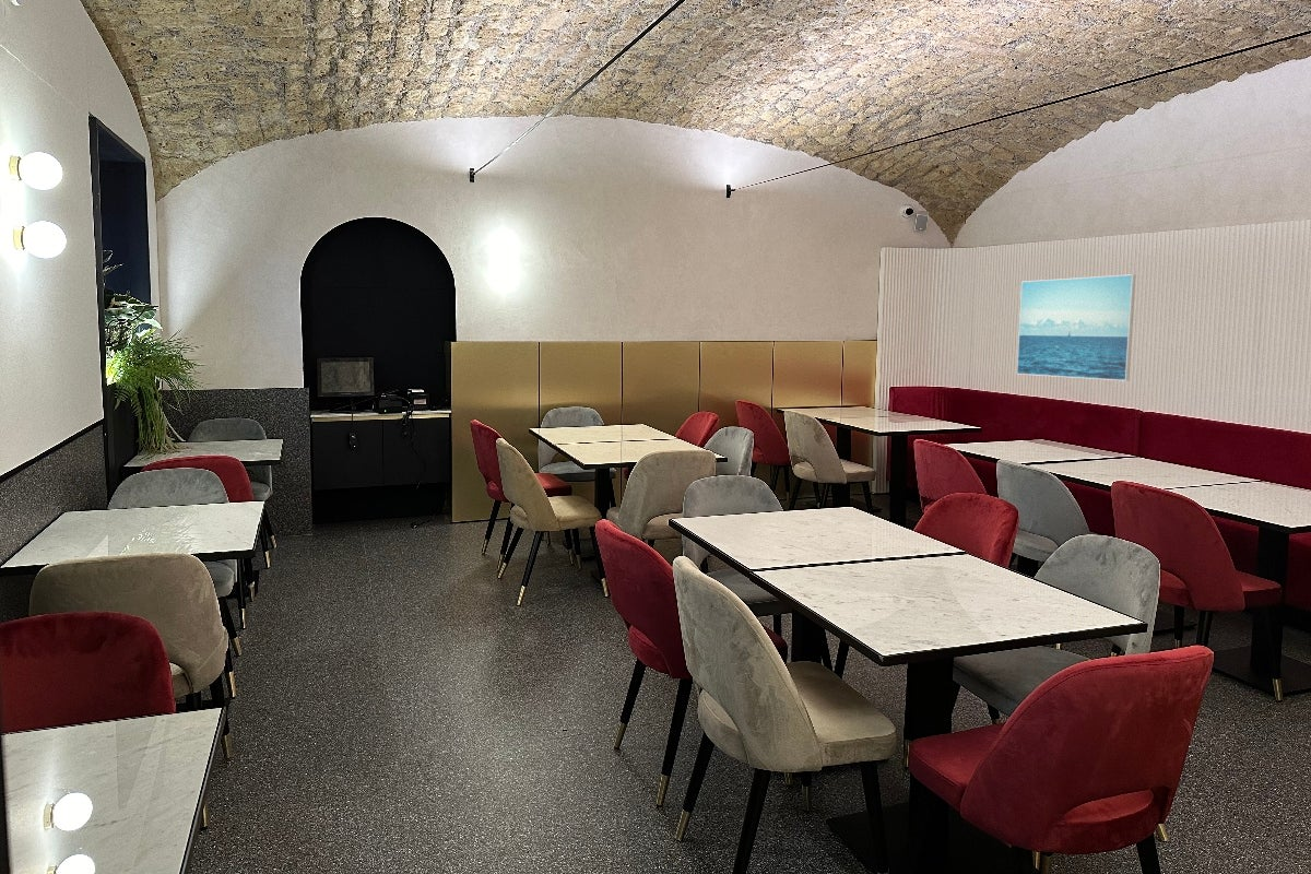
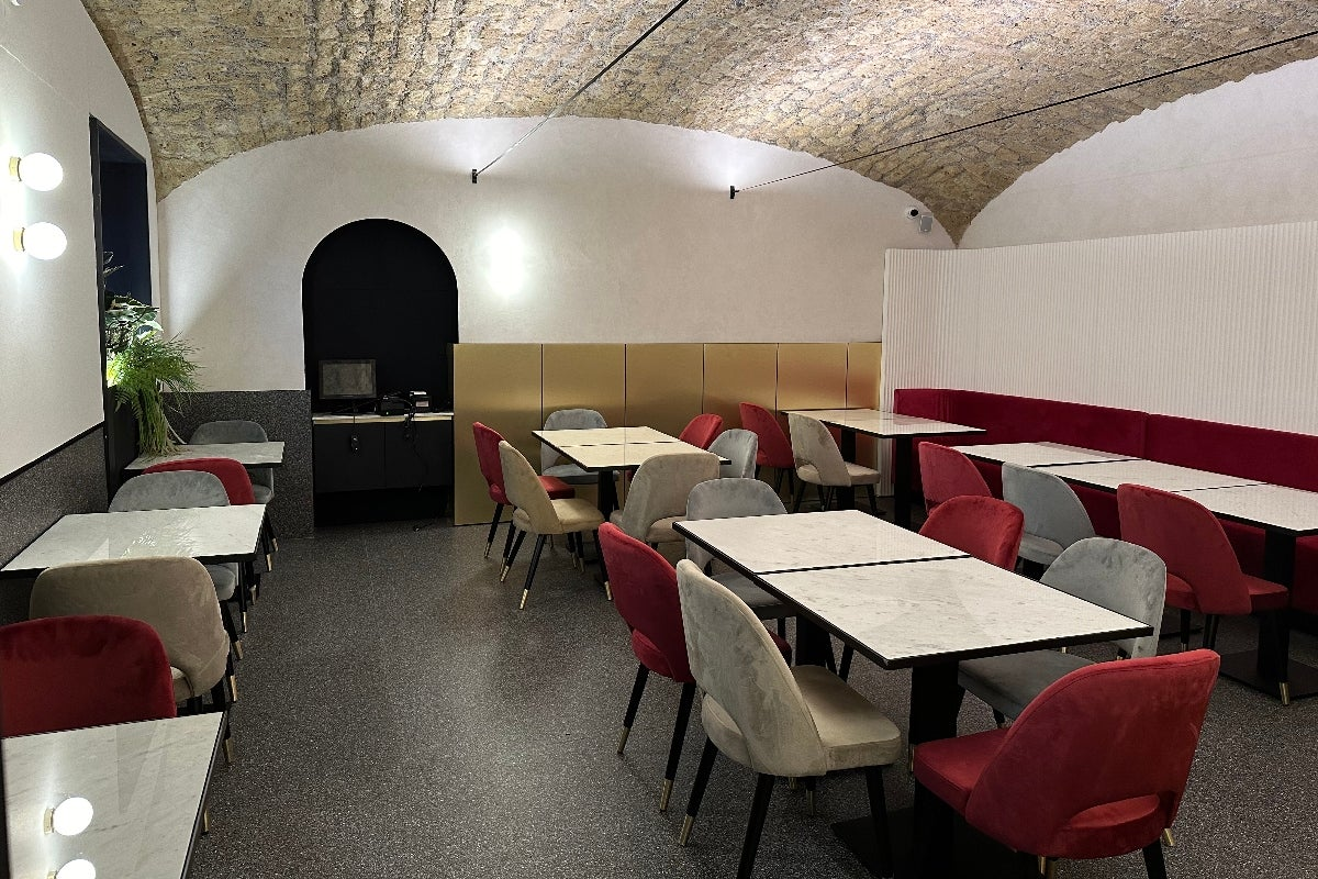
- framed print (1072, 328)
